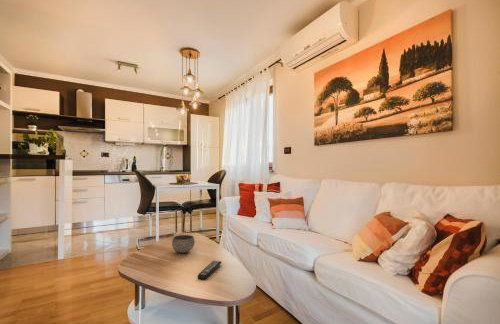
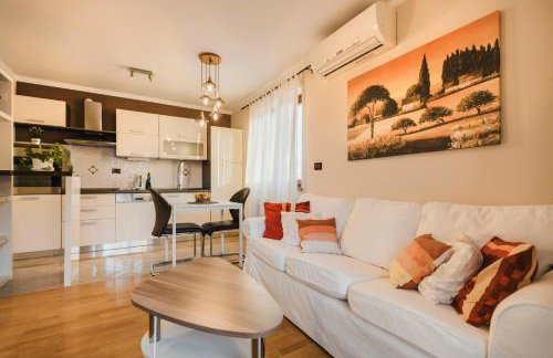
- bowl (183, 244)
- remote control (210, 269)
